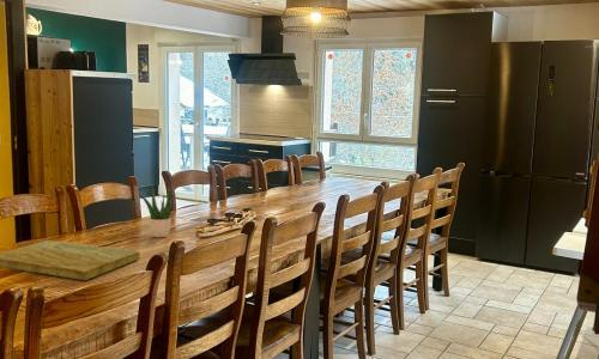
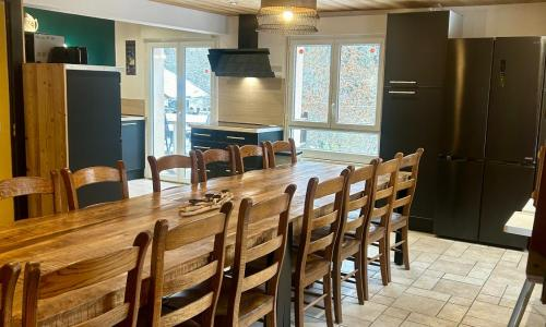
- potted plant (161, 208)
- cutting board (63, 256)
